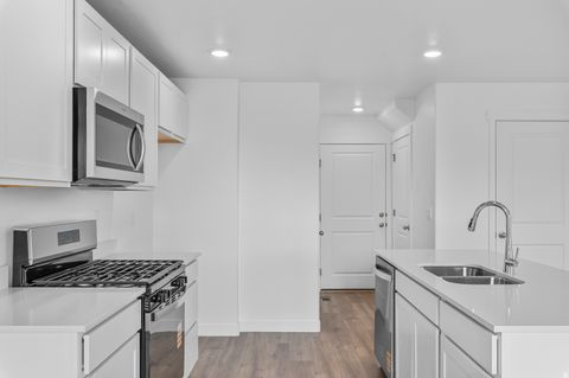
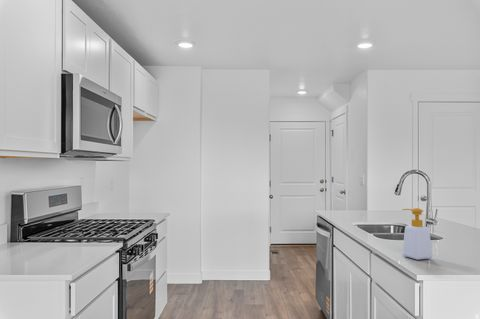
+ soap bottle (413, 232)
